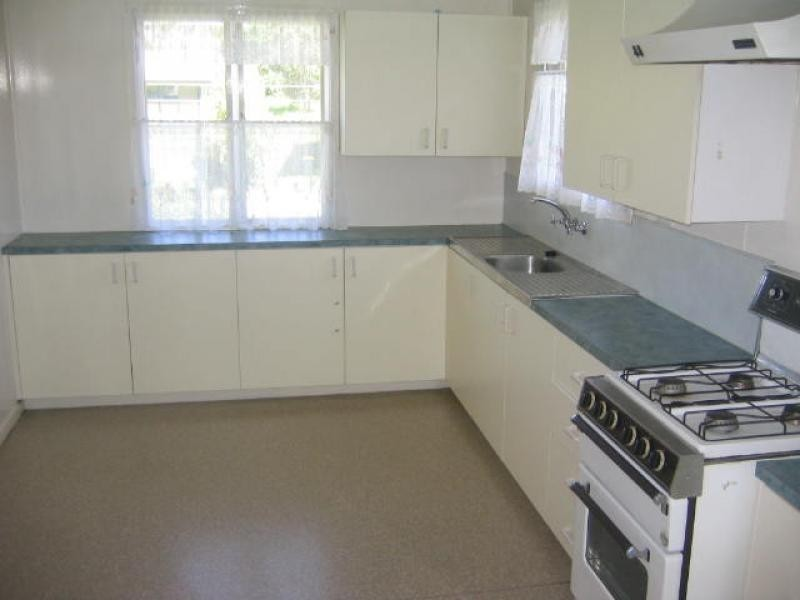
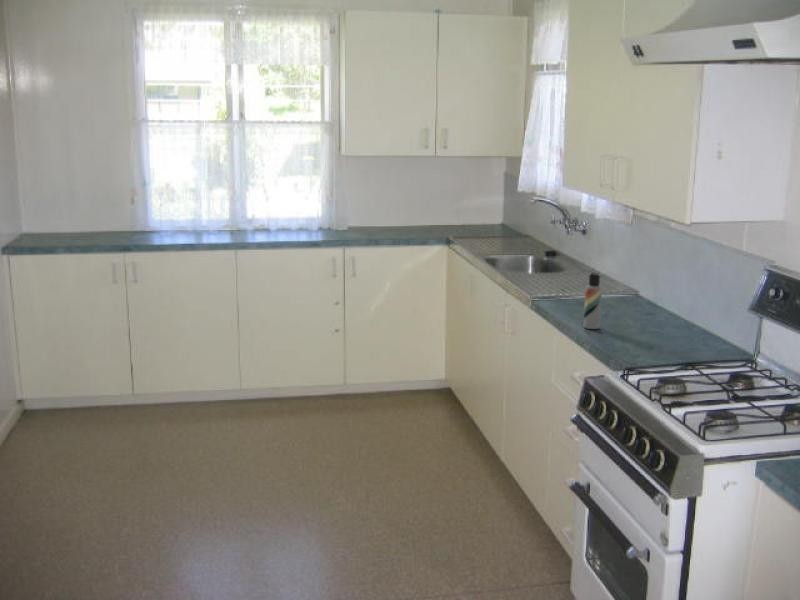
+ lotion bottle (593, 300)
